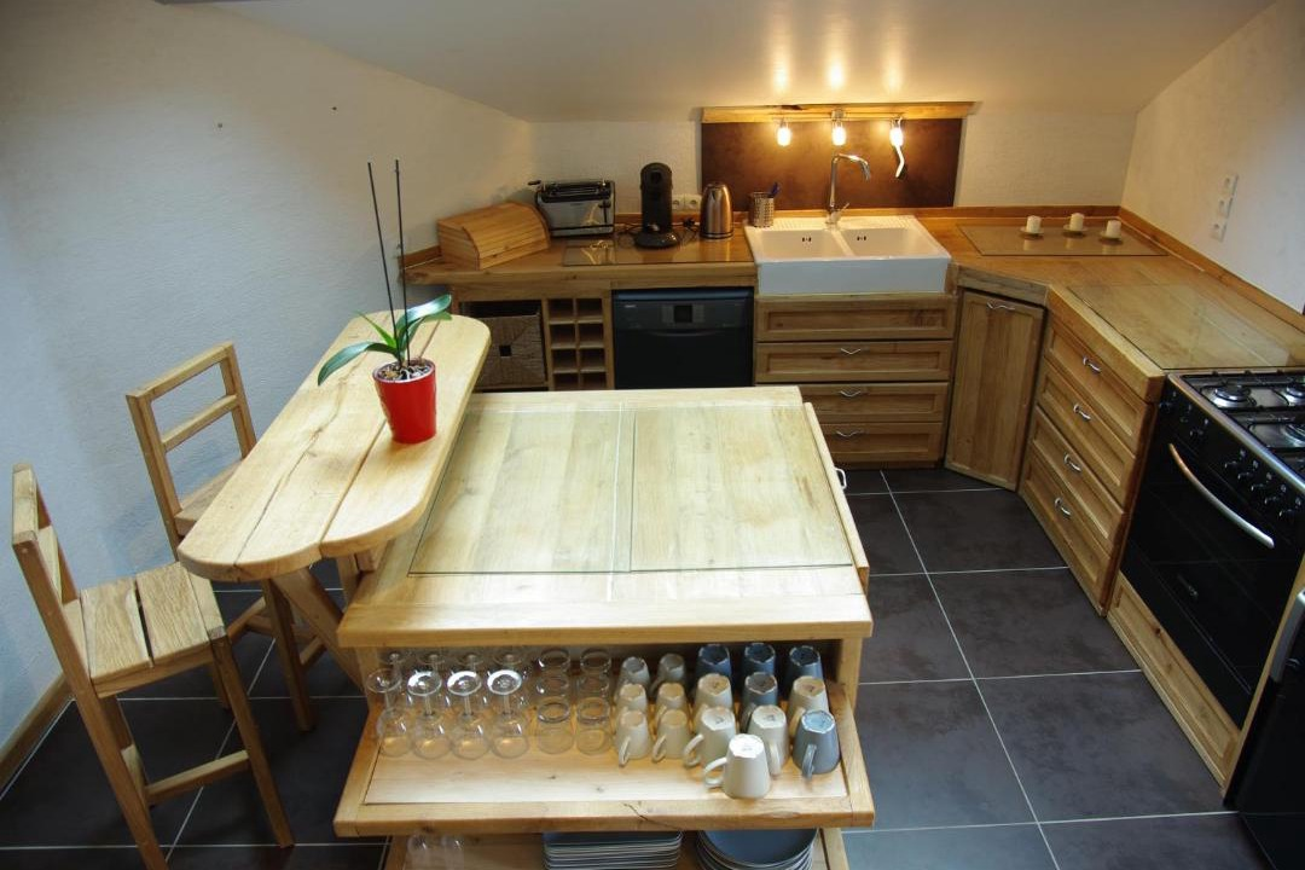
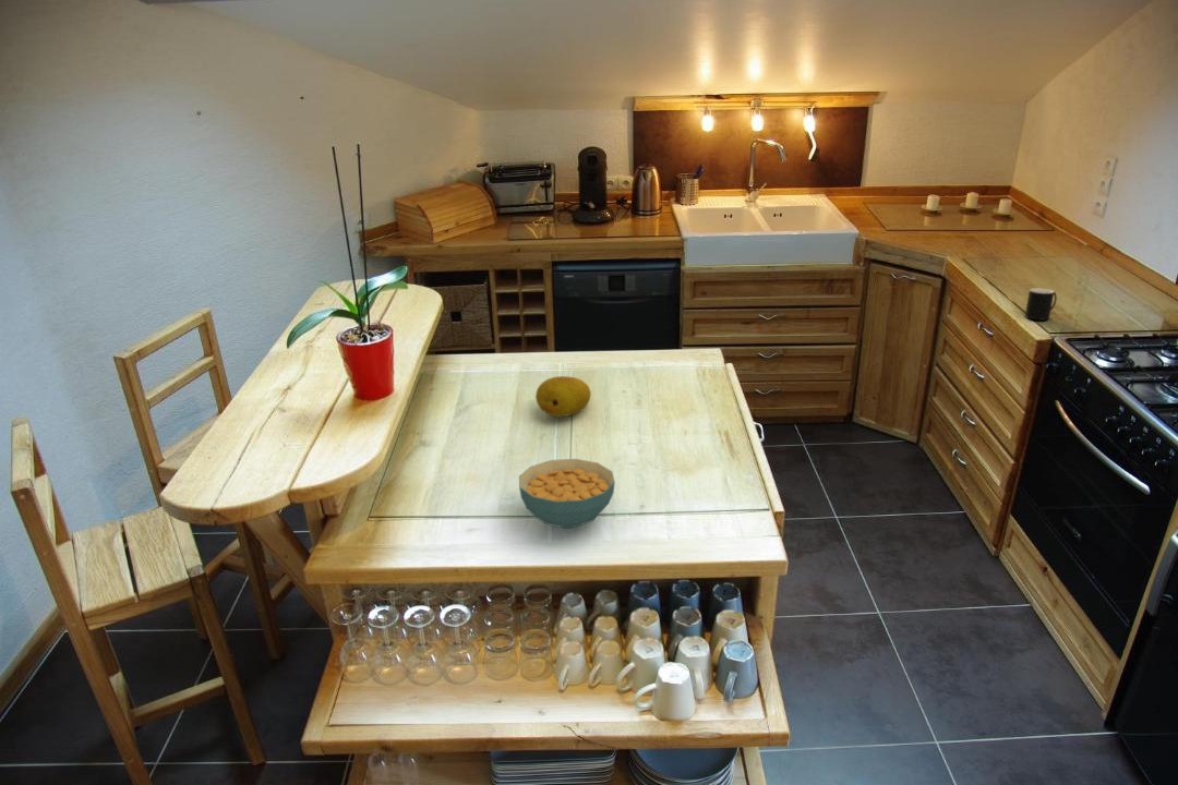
+ cereal bowl (566, 499)
+ fruit (565, 392)
+ cup (1043, 303)
